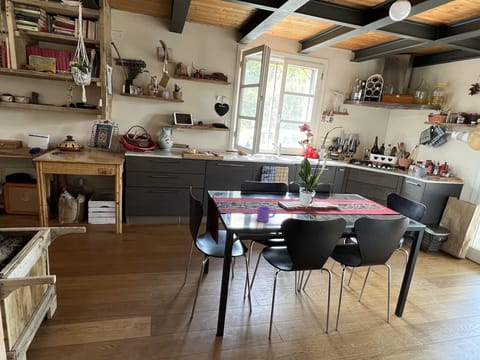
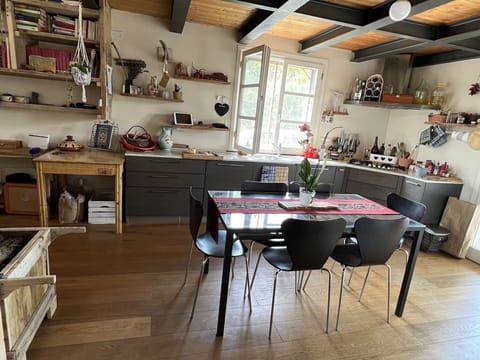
- mug (266, 213)
